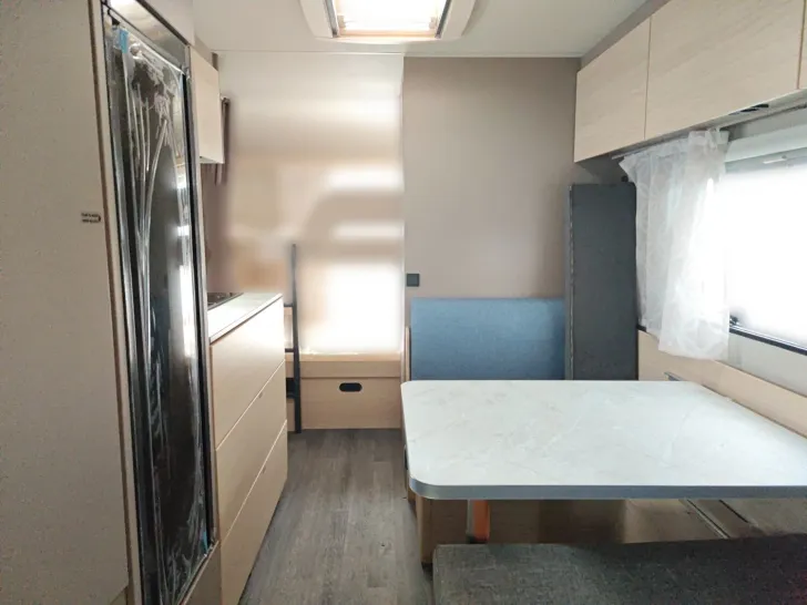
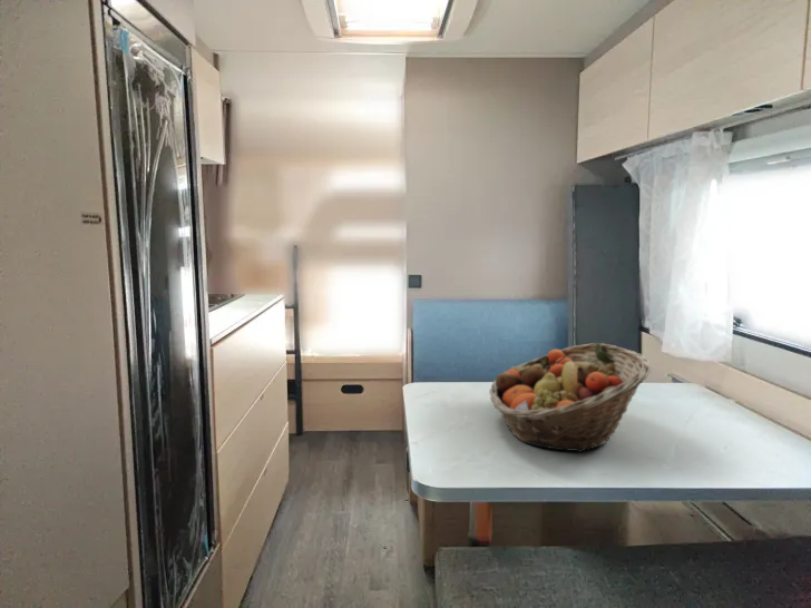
+ fruit basket (565, 390)
